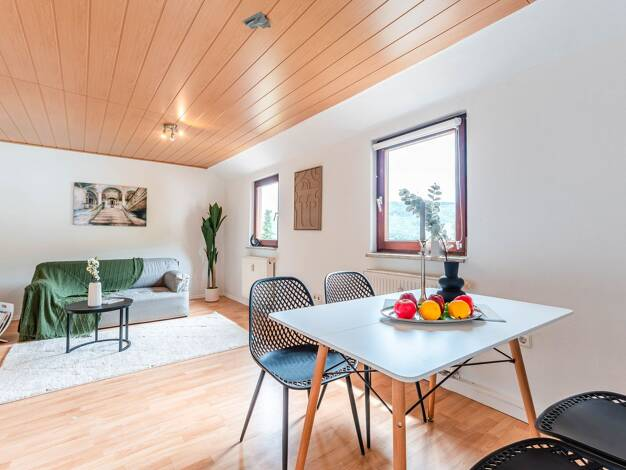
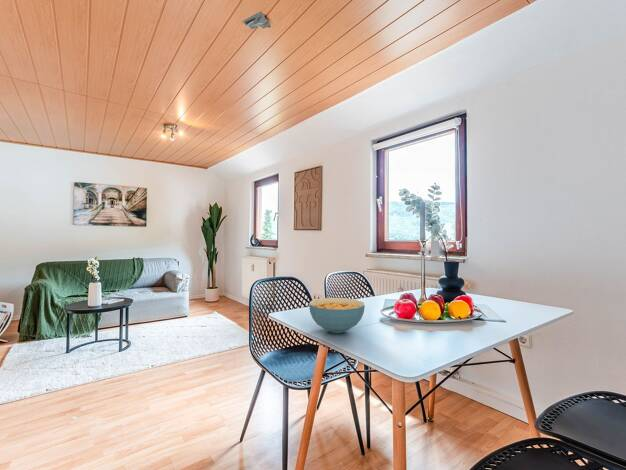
+ cereal bowl (336, 316)
